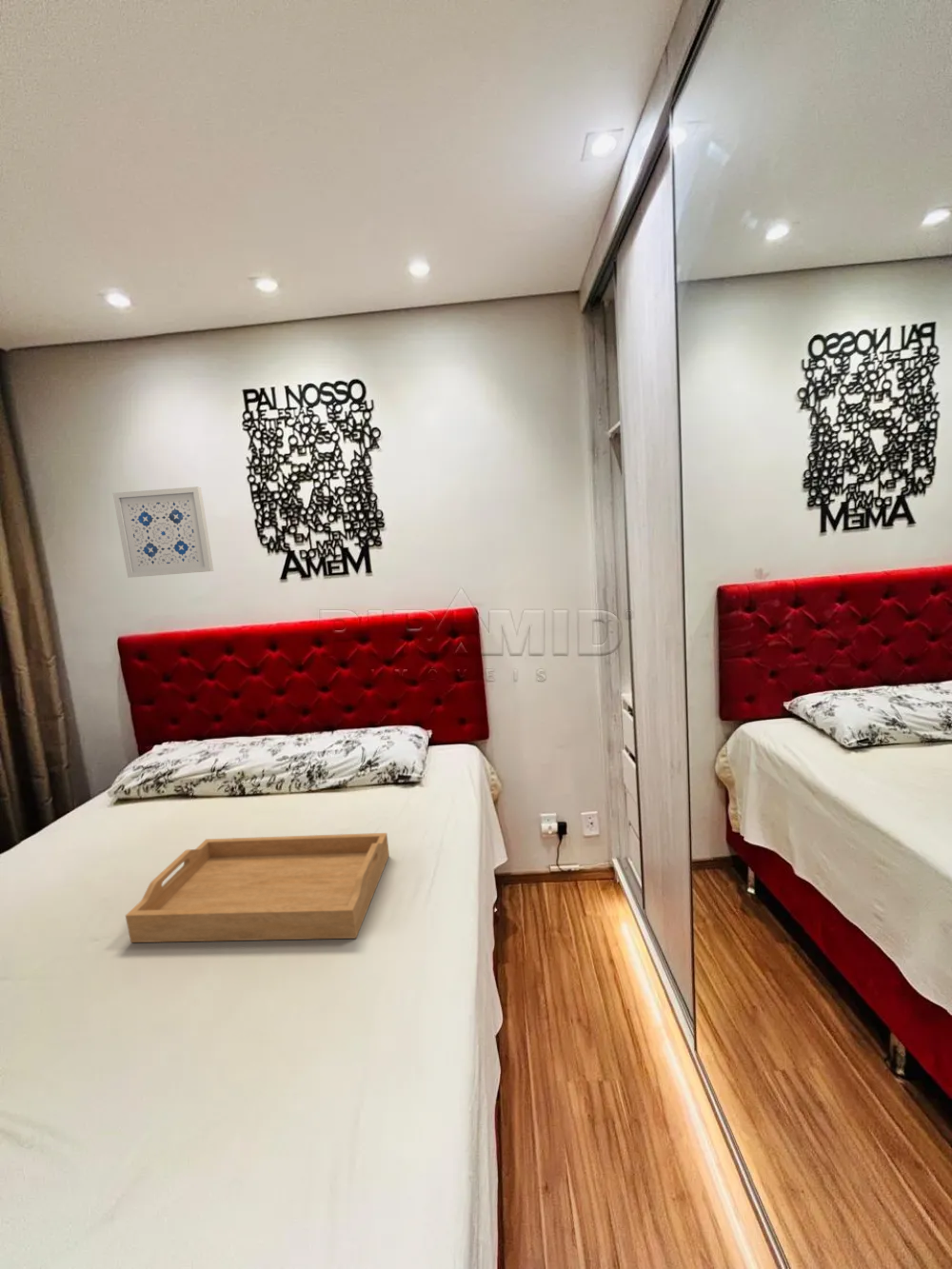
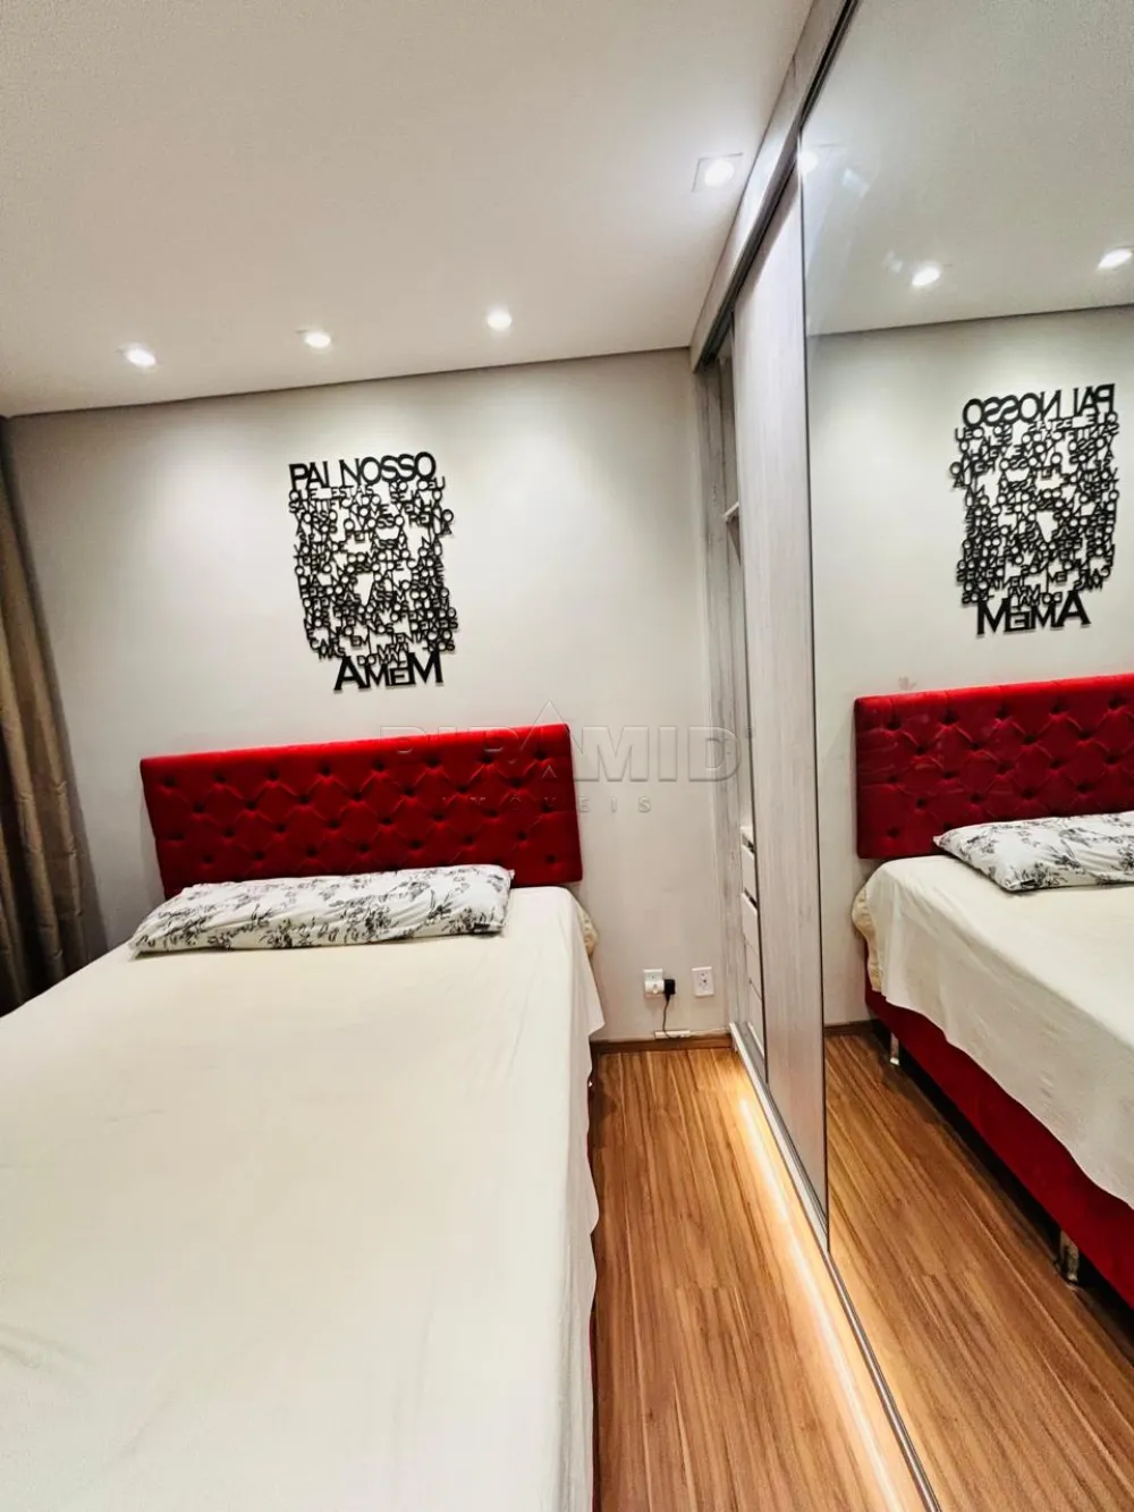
- serving tray (270, 878)
- wall art (164, 532)
